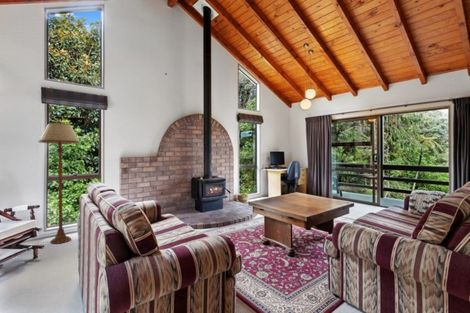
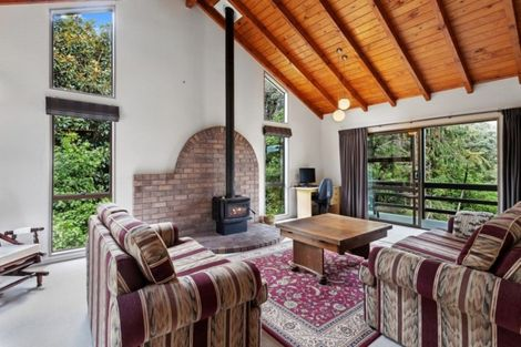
- floor lamp (60, 181)
